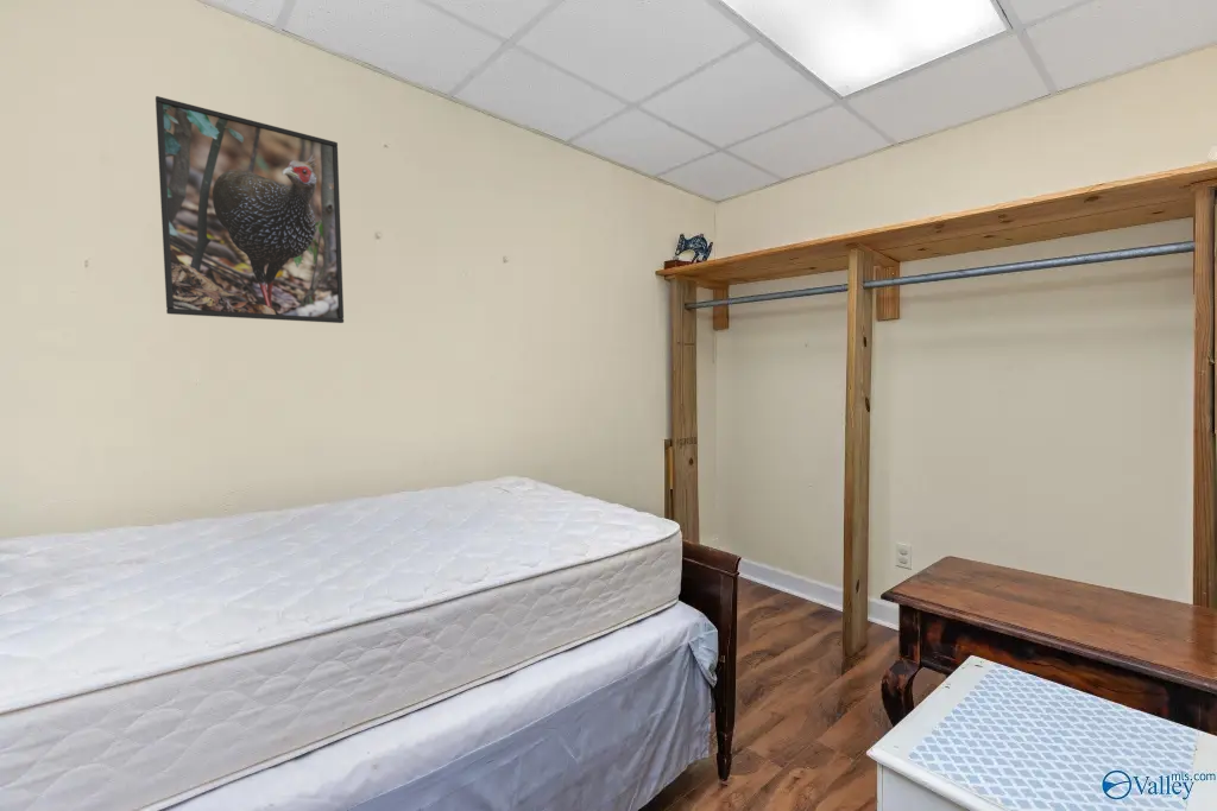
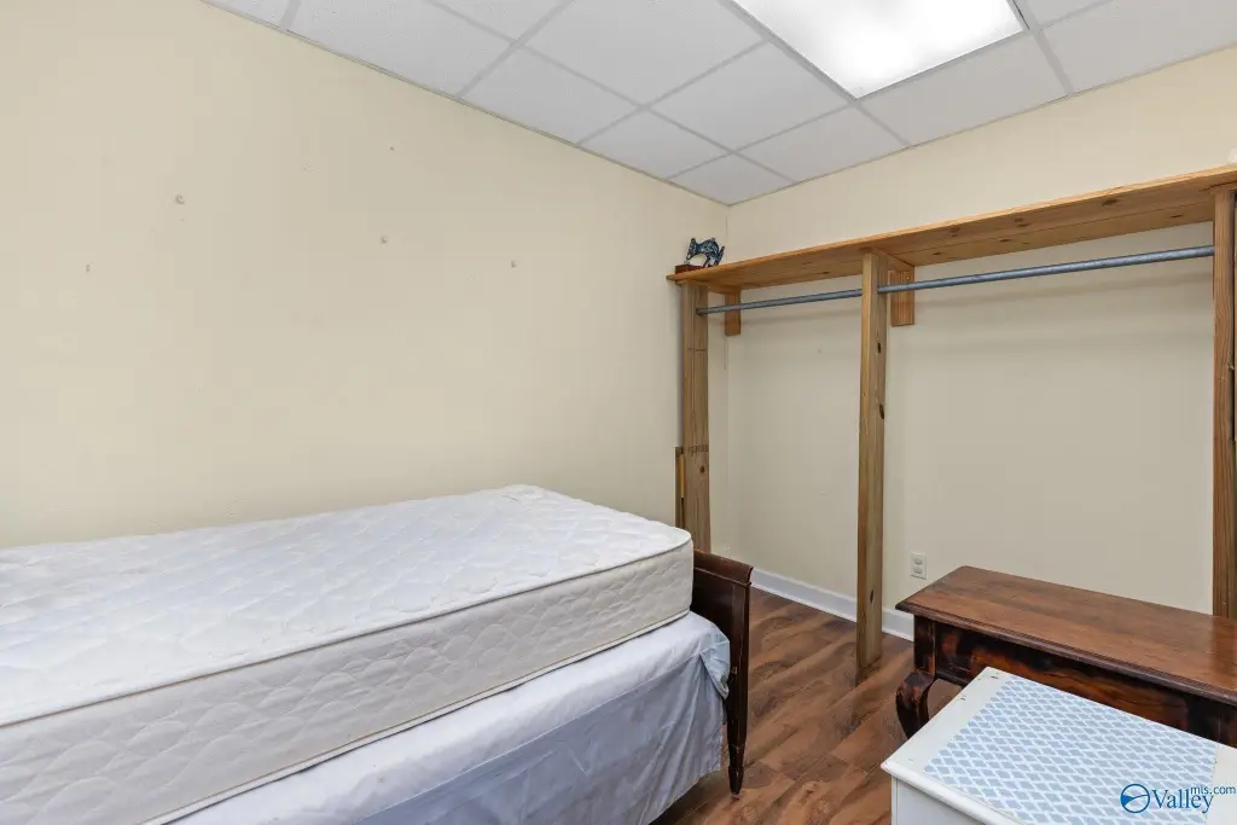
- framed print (258, 221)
